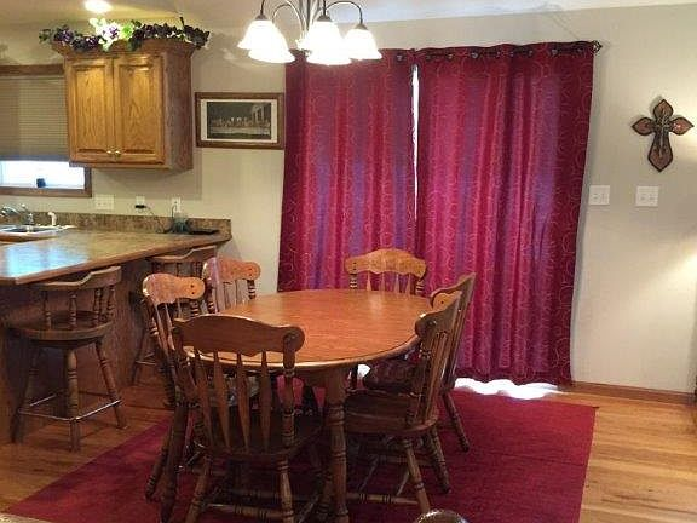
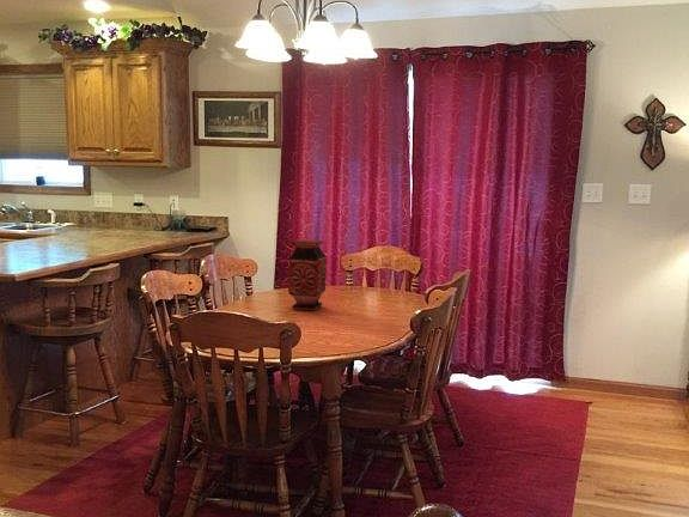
+ vase (307, 274)
